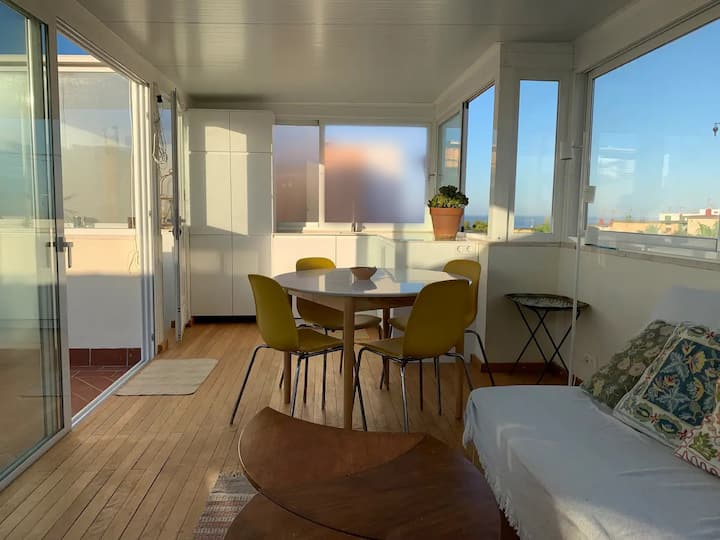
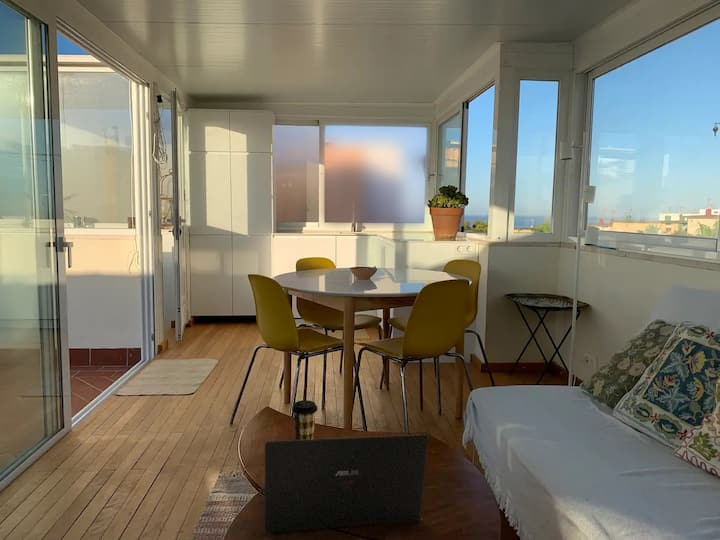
+ coffee cup (304, 423)
+ laptop (340, 459)
